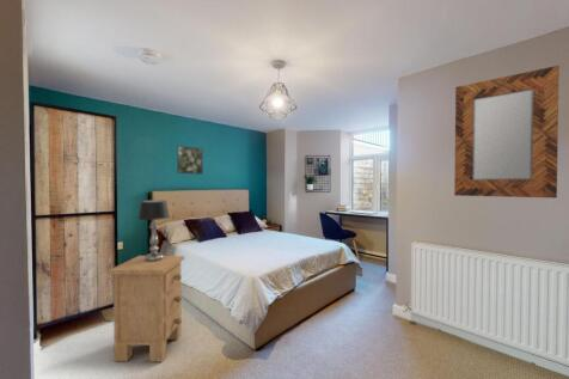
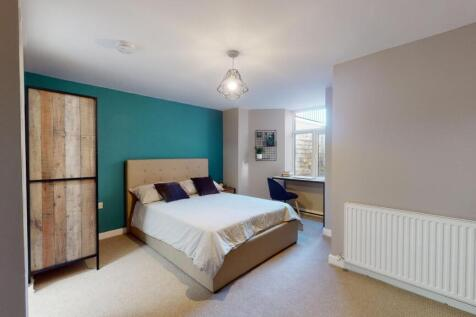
- table lamp (153, 230)
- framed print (190, 160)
- home mirror (501, 136)
- nightstand (153, 304)
